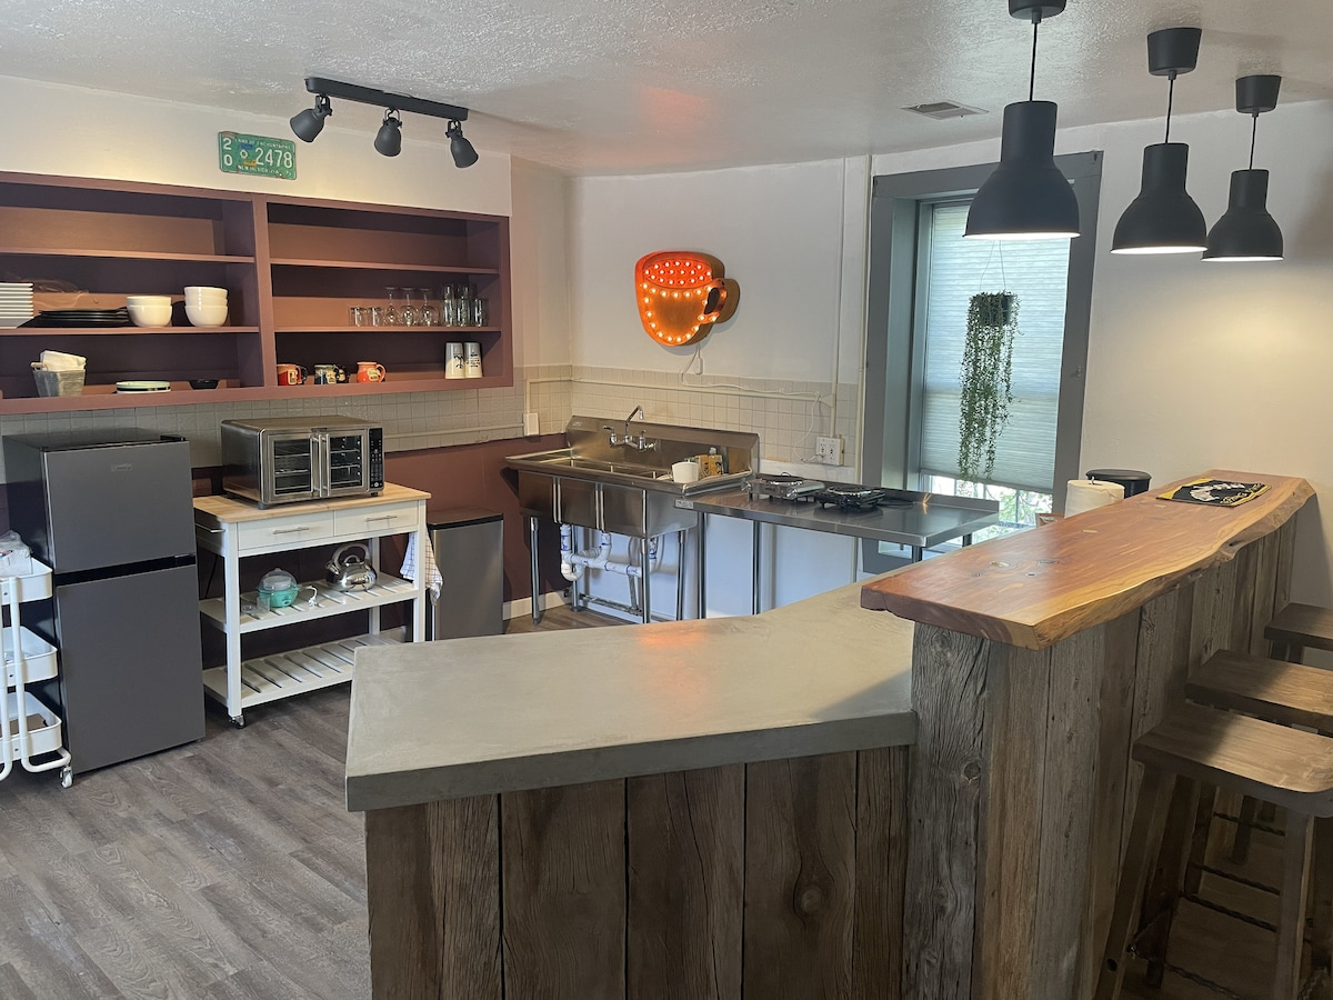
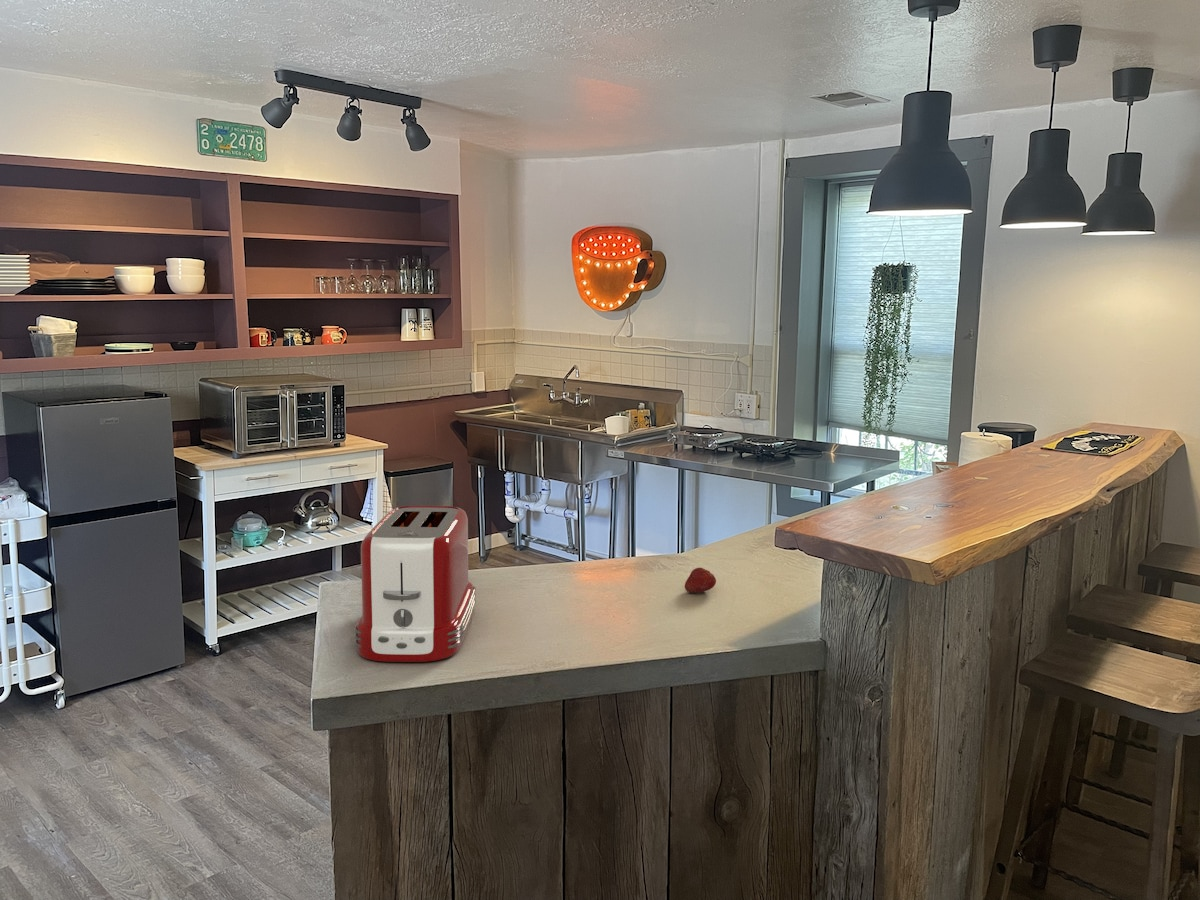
+ fruit (699, 579)
+ toaster (418, 575)
